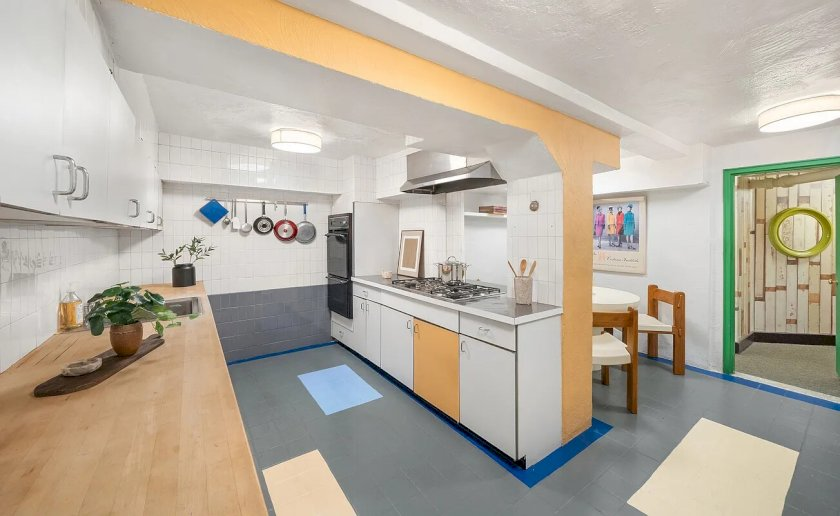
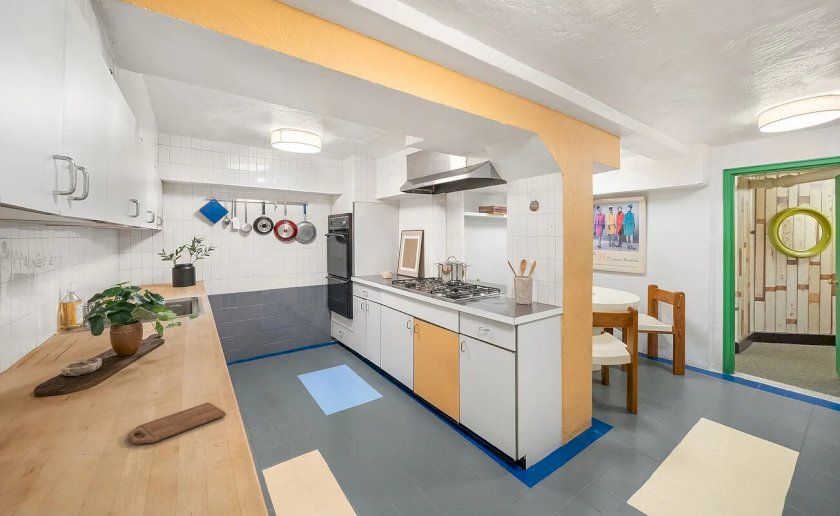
+ cutting board (177, 422)
